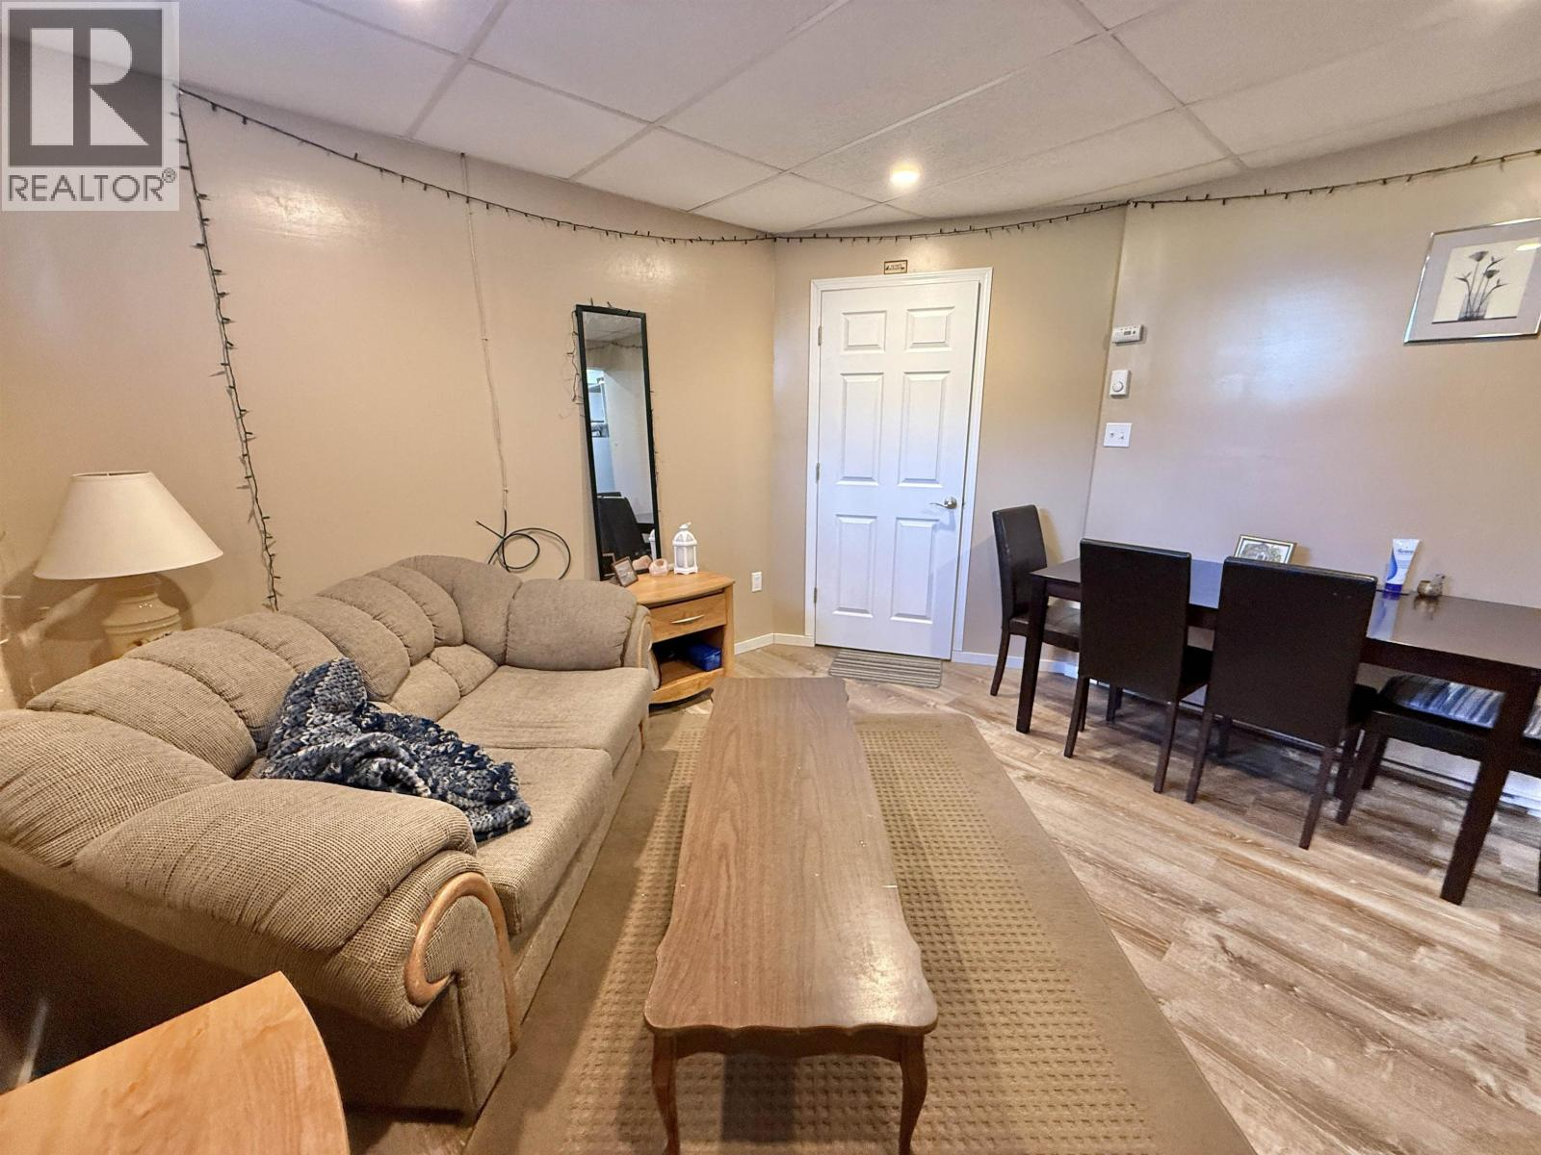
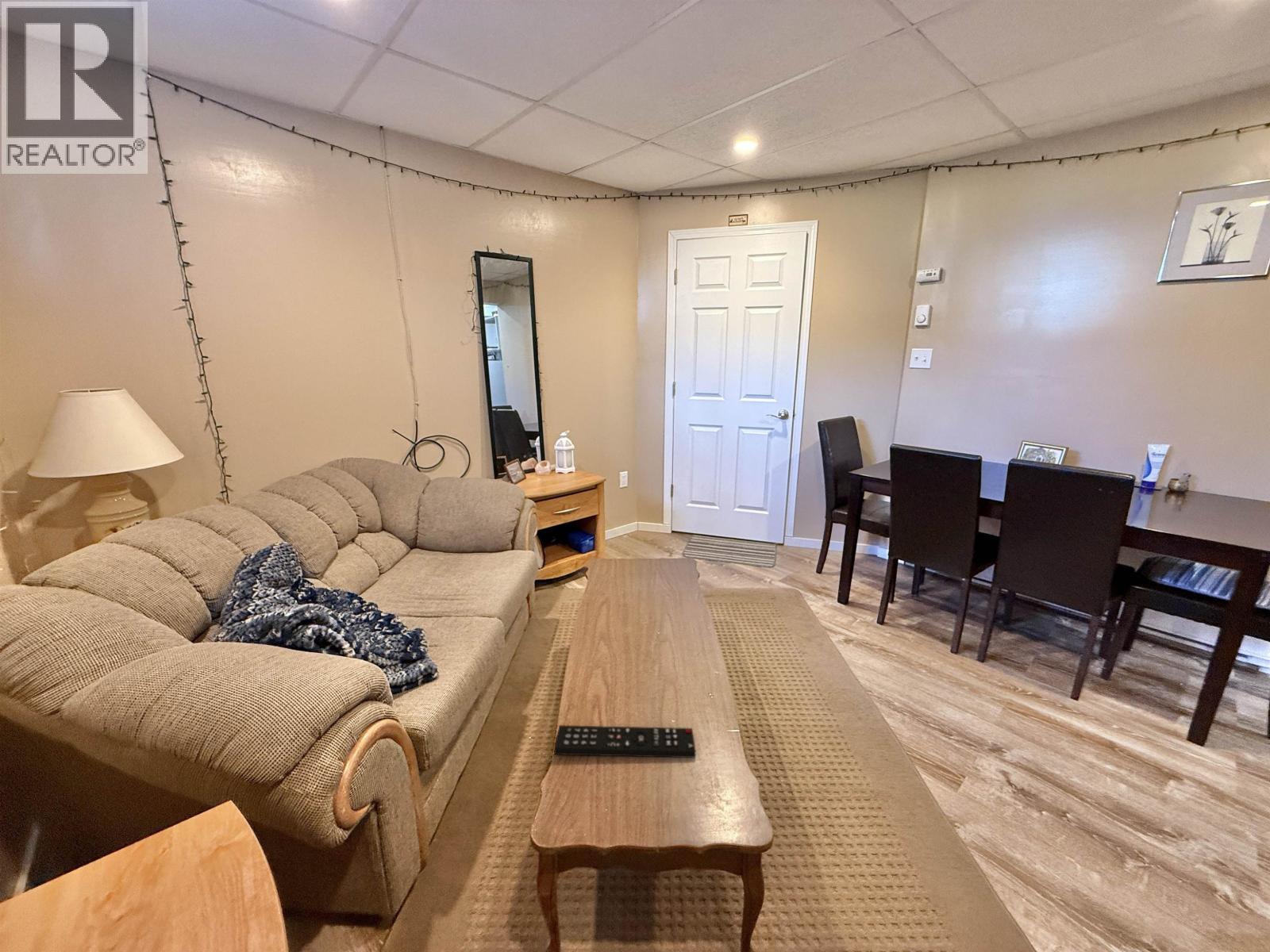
+ remote control (625, 740)
